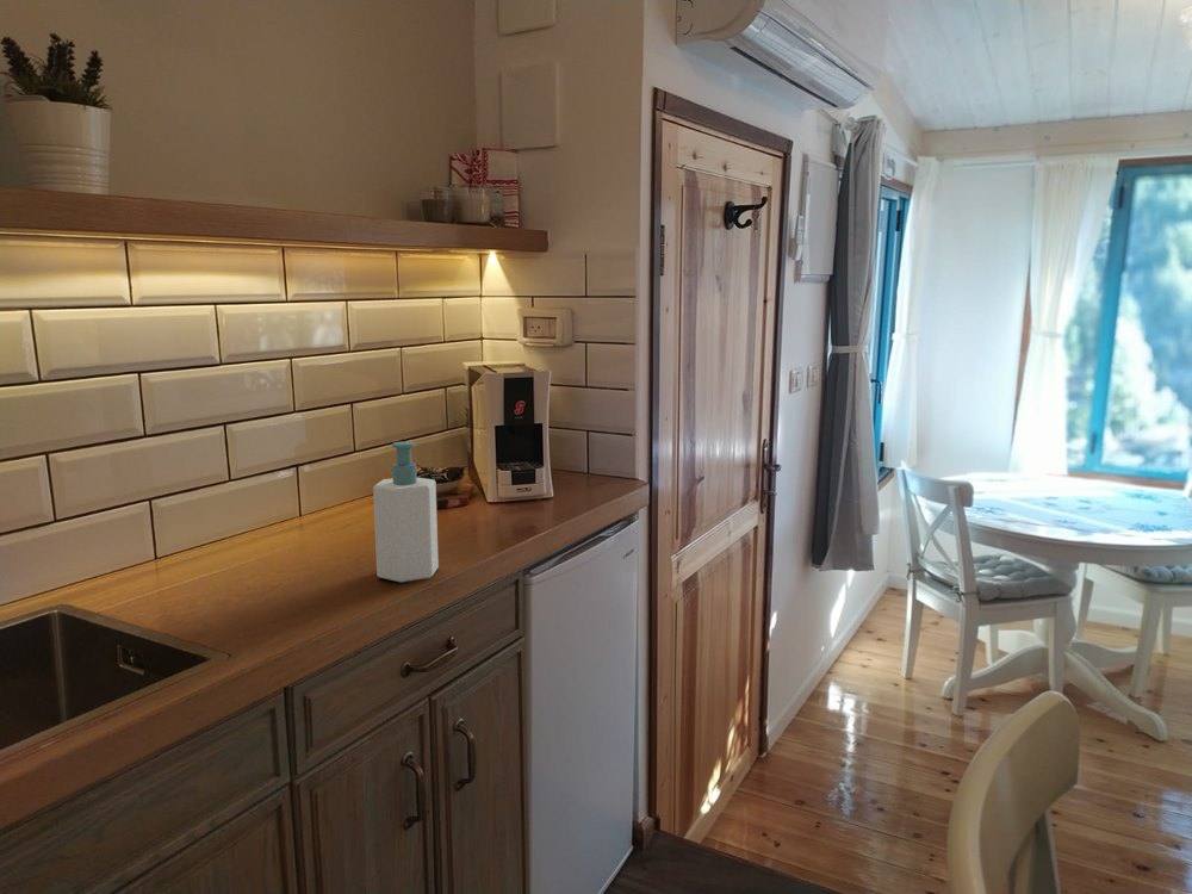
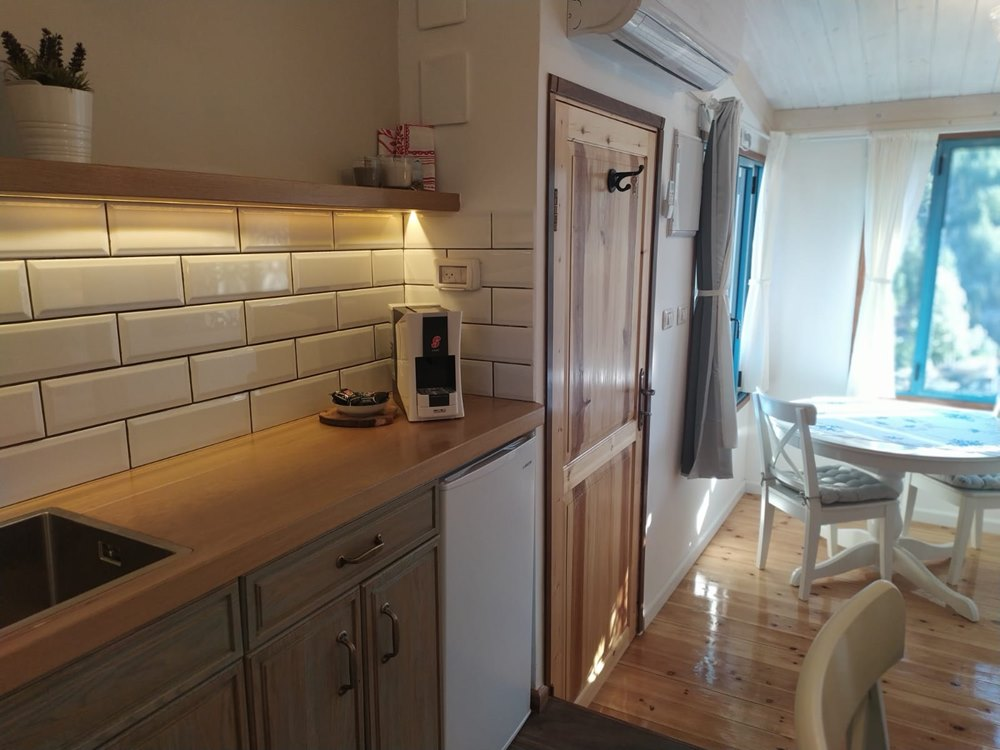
- soap bottle (405, 508)
